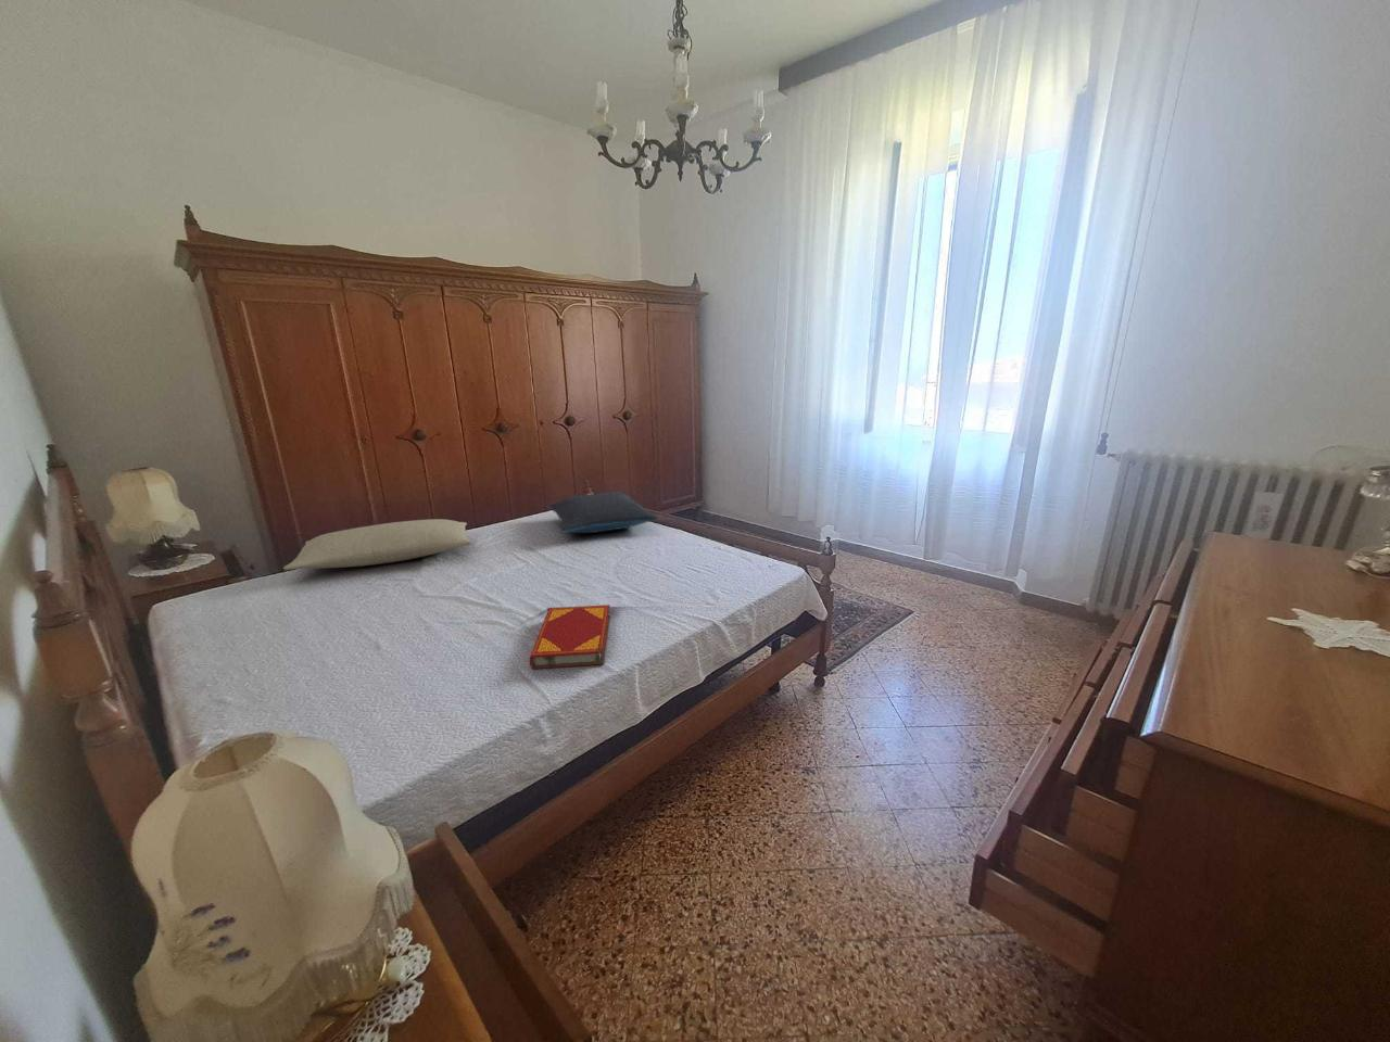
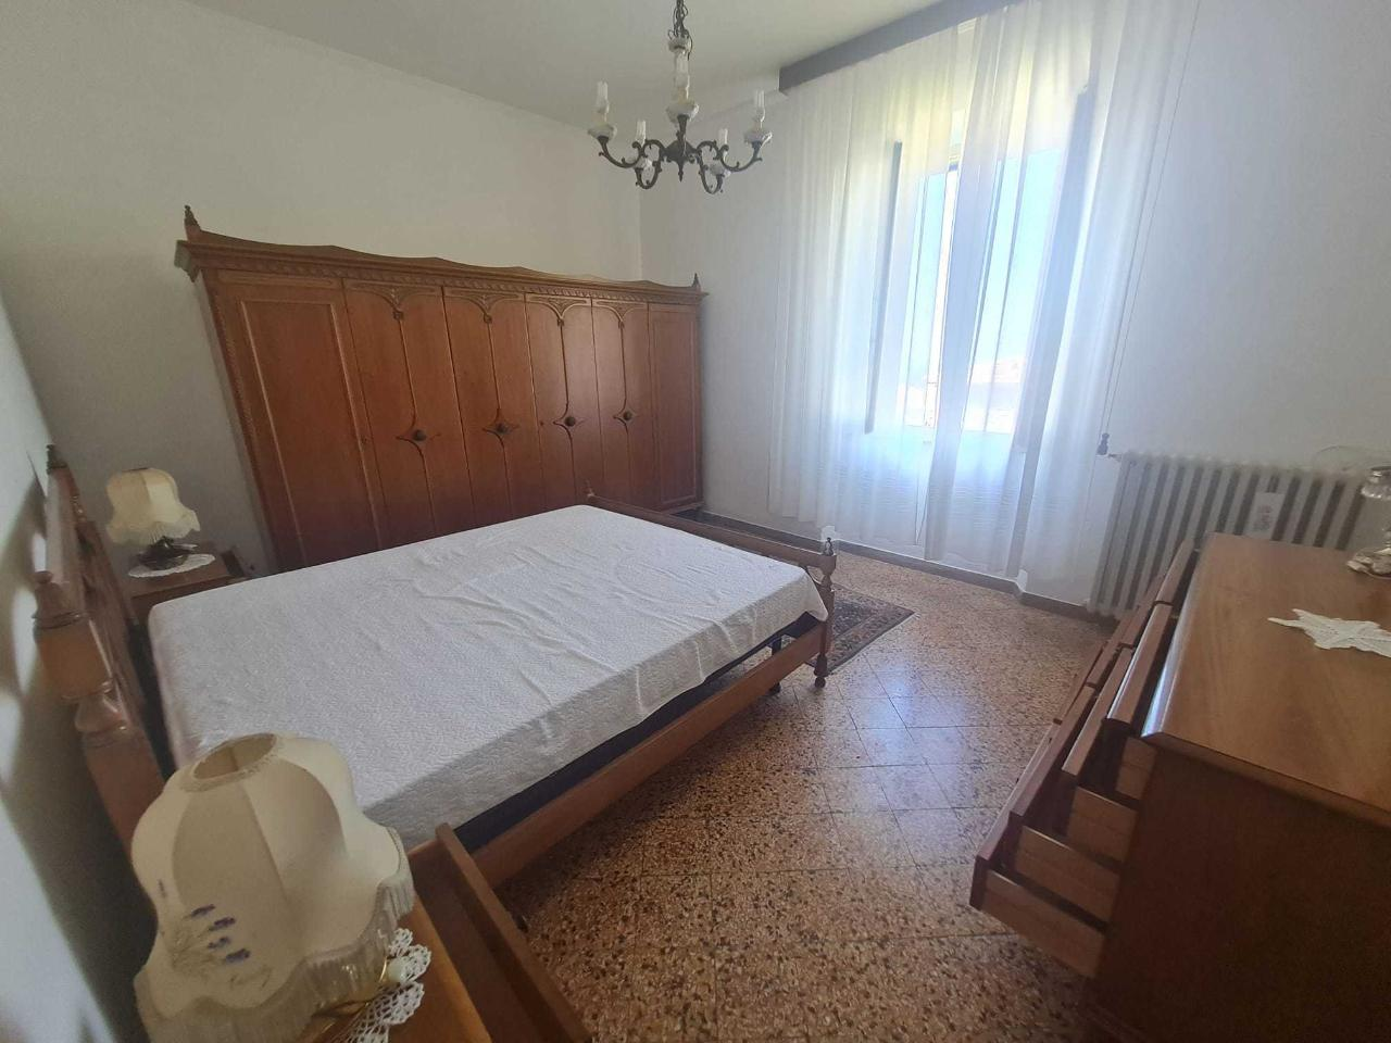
- pillow (386, 543)
- pillow (599, 511)
- hardback book (574, 634)
